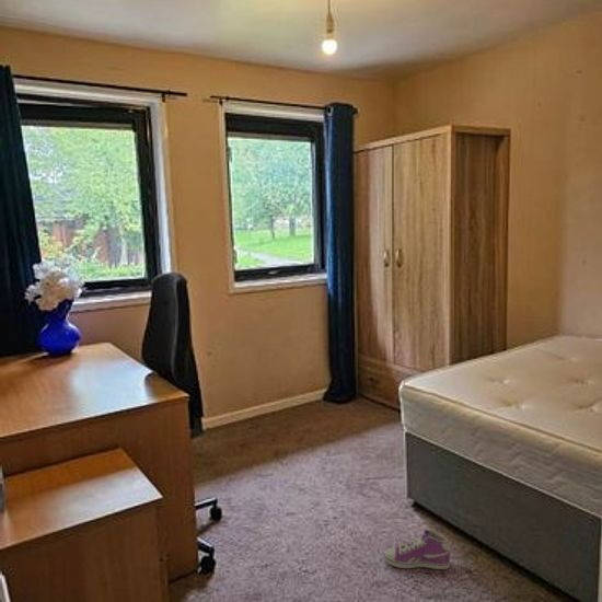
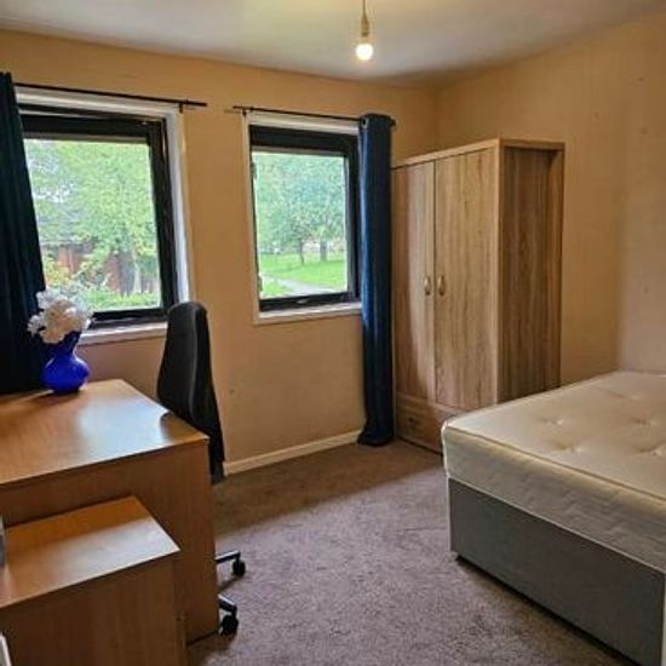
- sneaker (416, 545)
